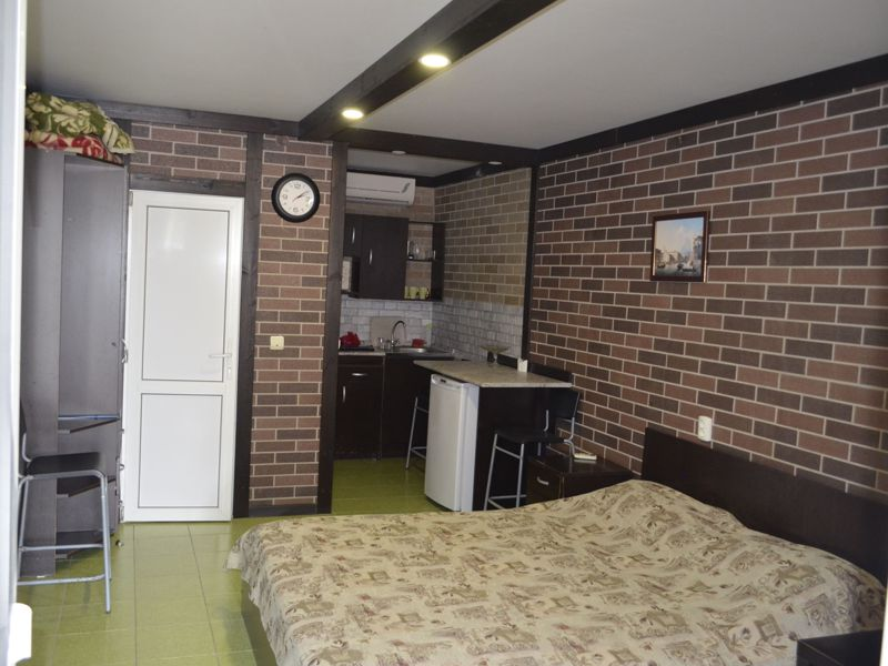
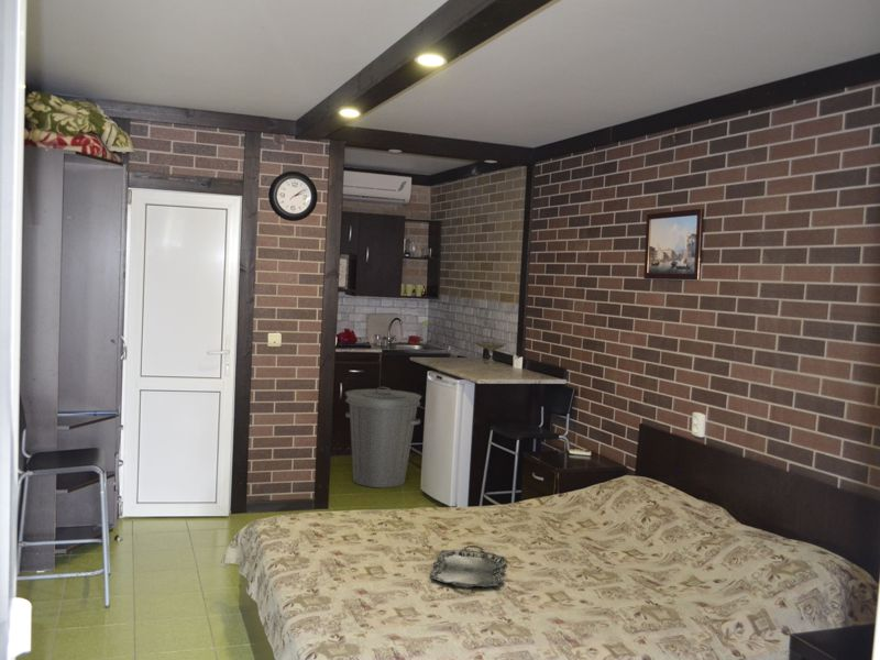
+ serving tray (469, 566)
+ trash can (381, 433)
